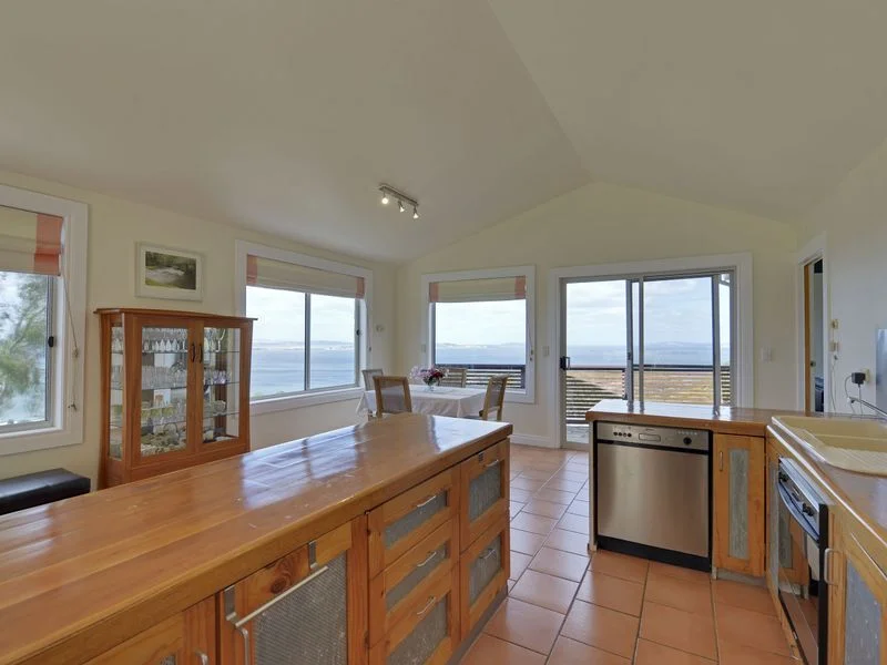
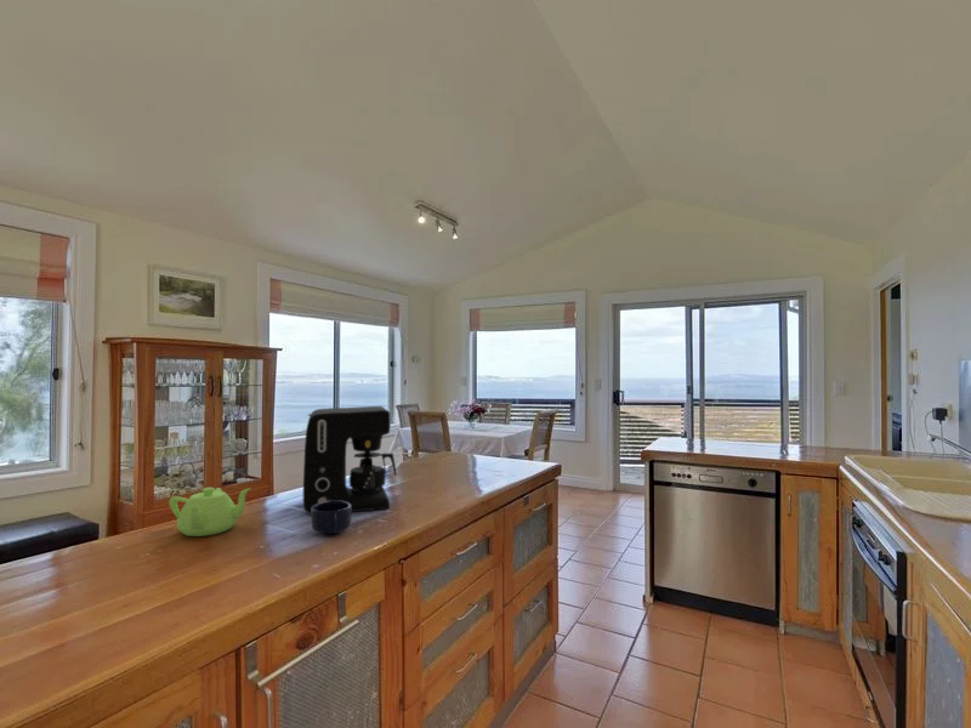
+ coffee maker (354, 456)
+ teapot (210, 508)
+ mug (331, 519)
